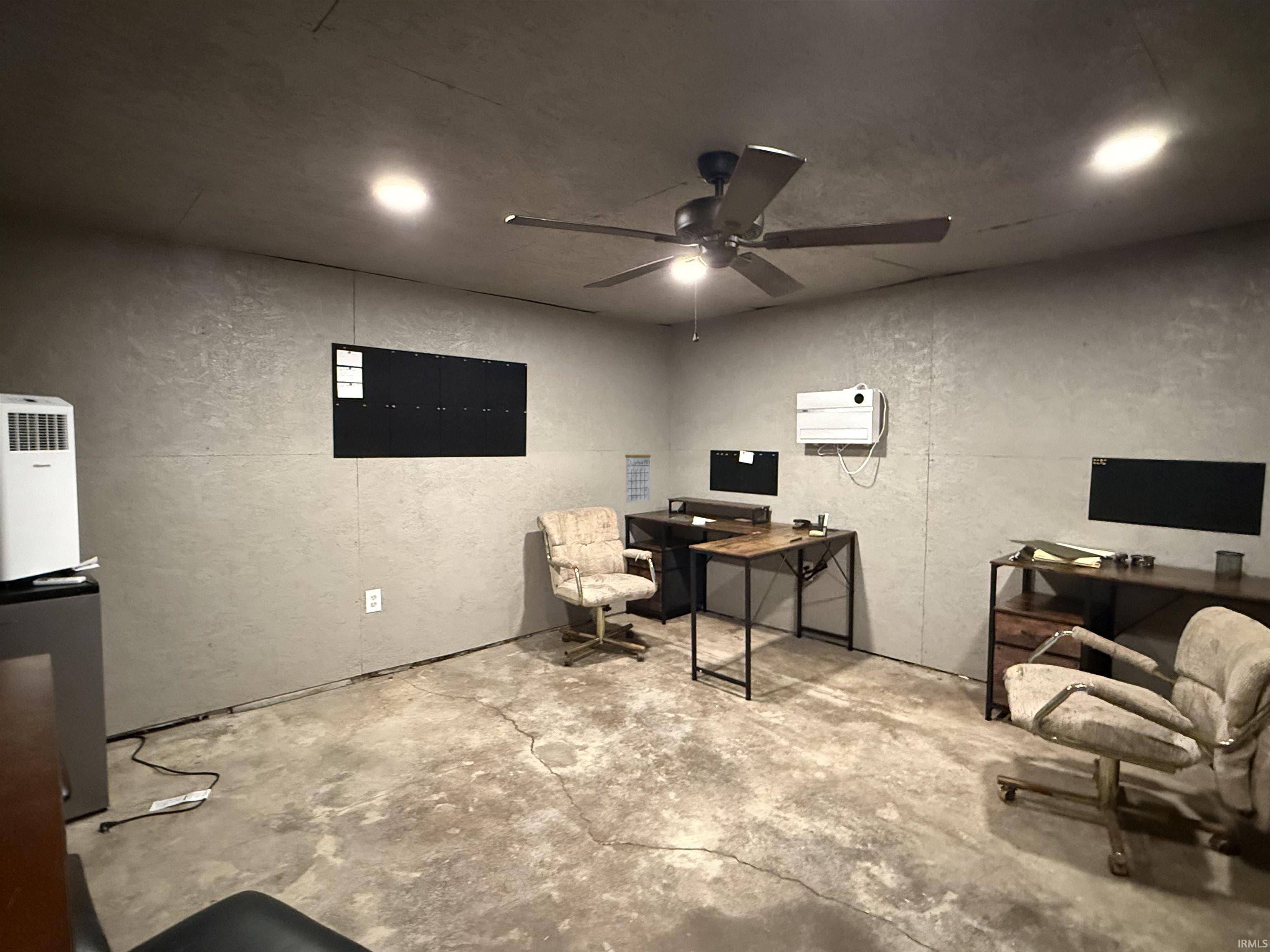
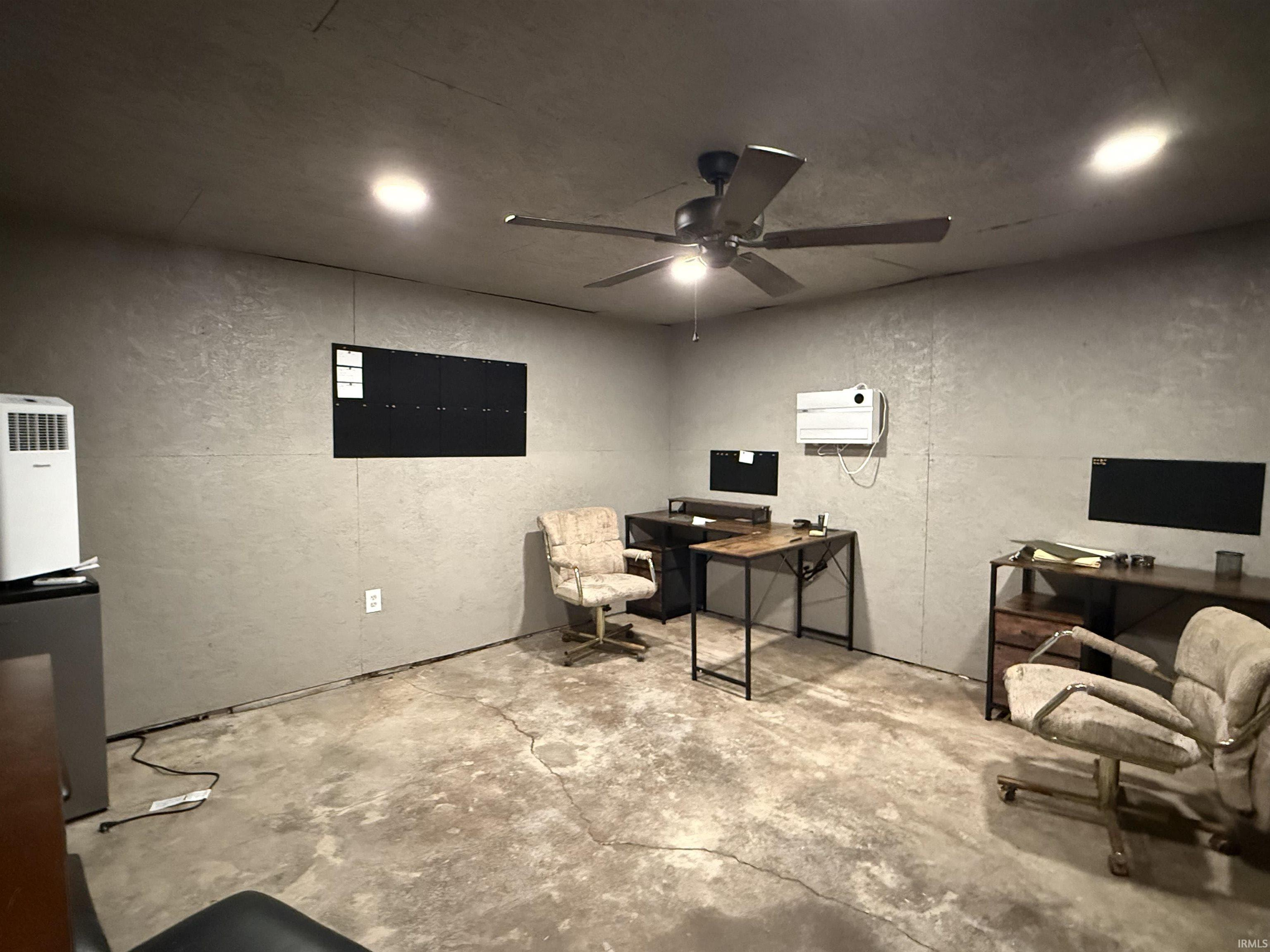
- calendar (638, 473)
